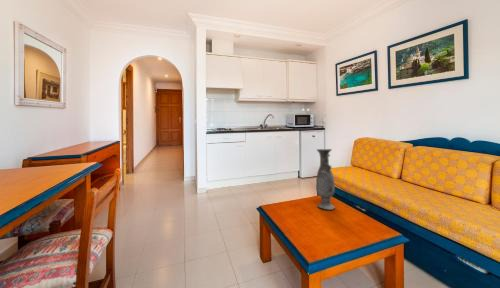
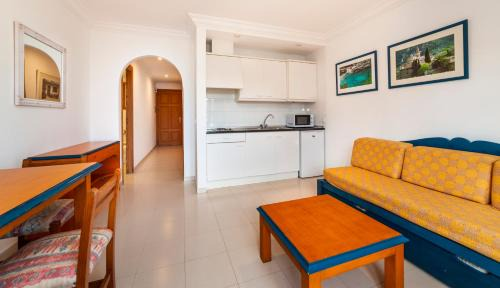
- vase (325, 178)
